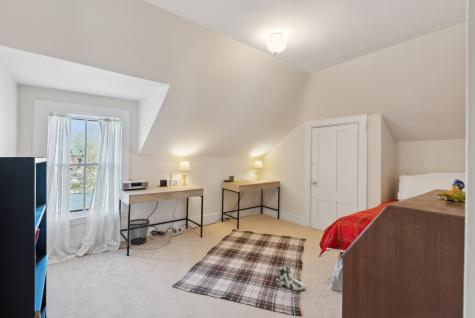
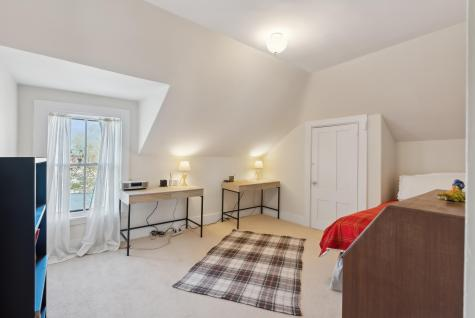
- sneaker (290, 276)
- wastebasket (138, 231)
